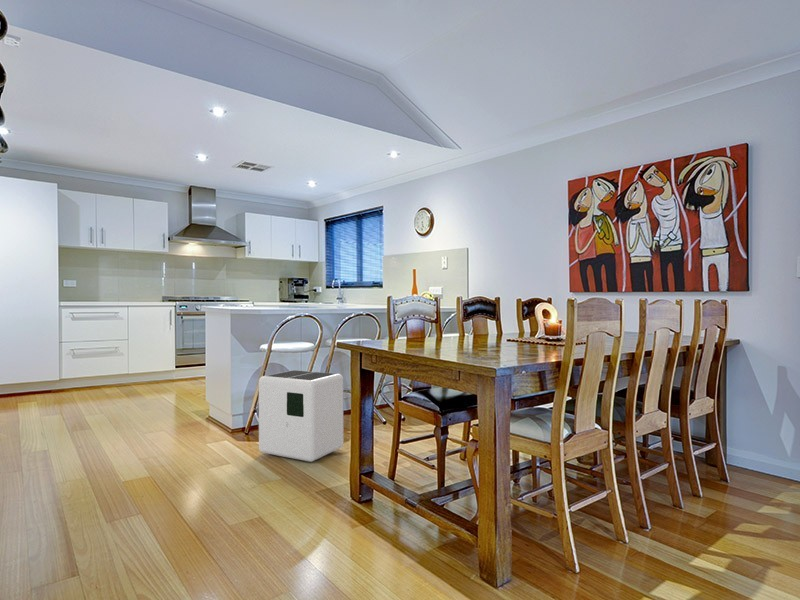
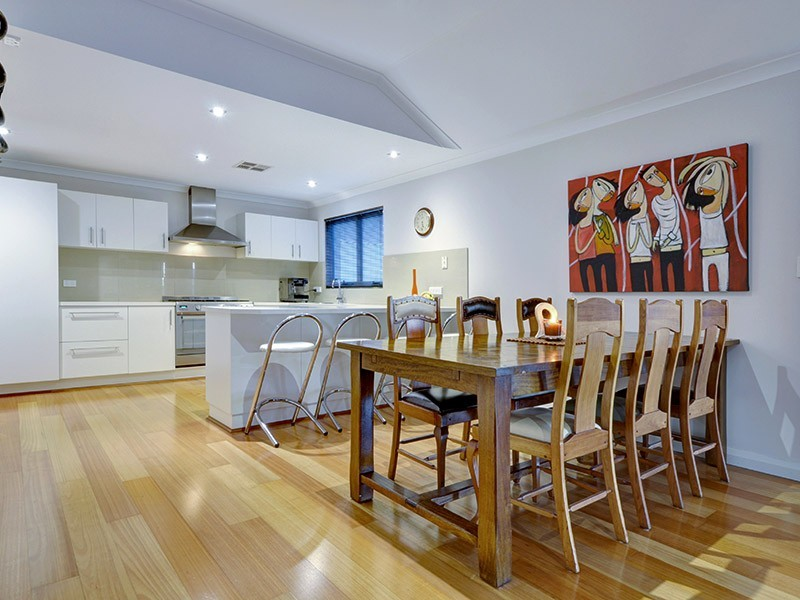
- air purifier (301, 414)
